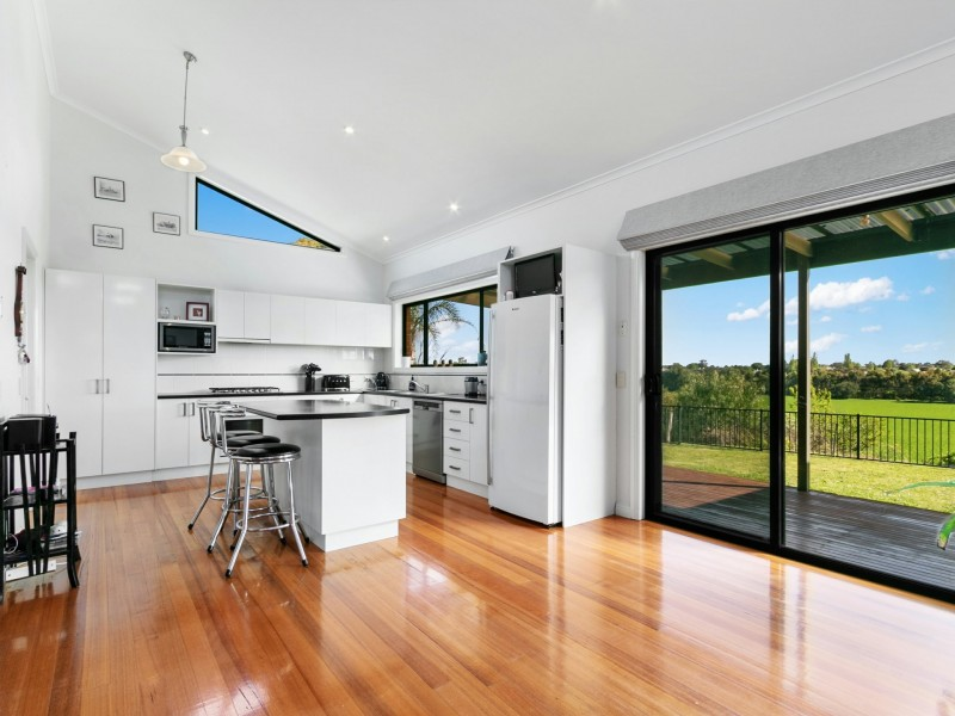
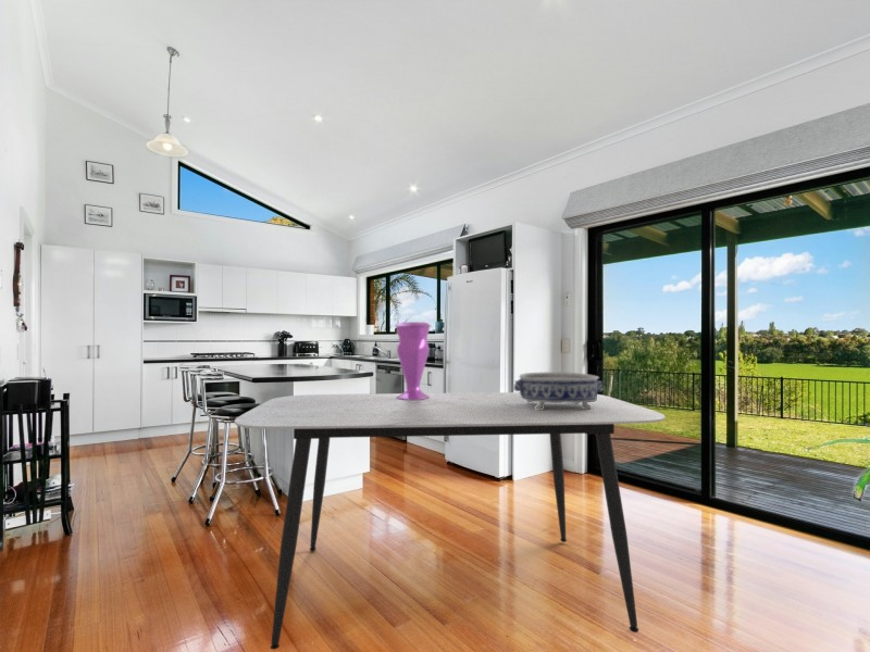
+ vase (412, 359)
+ dining table (448, 435)
+ decorative bowl (558, 389)
